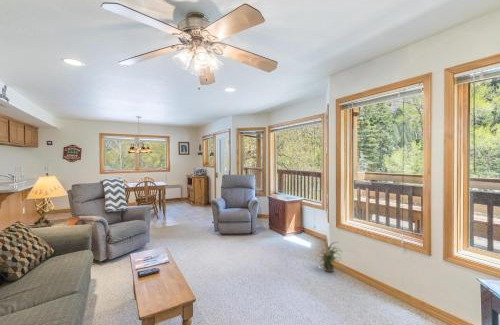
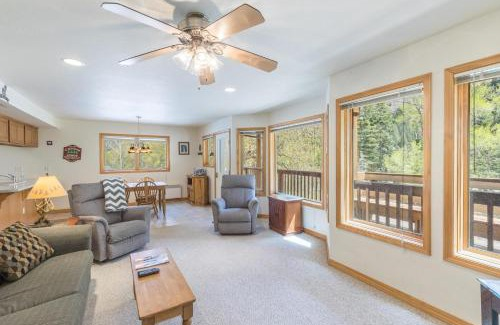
- potted plant (330, 256)
